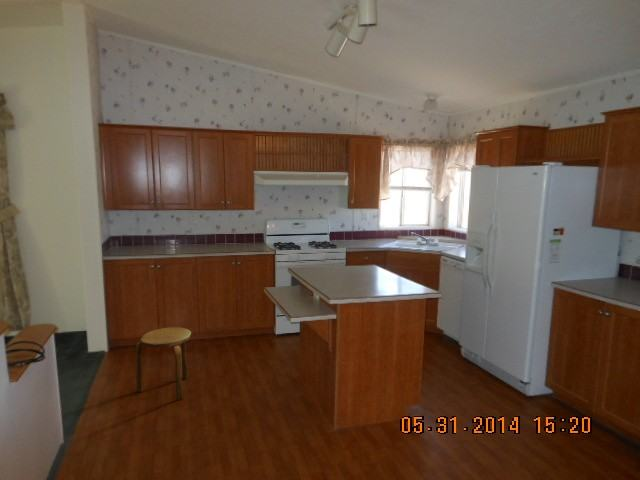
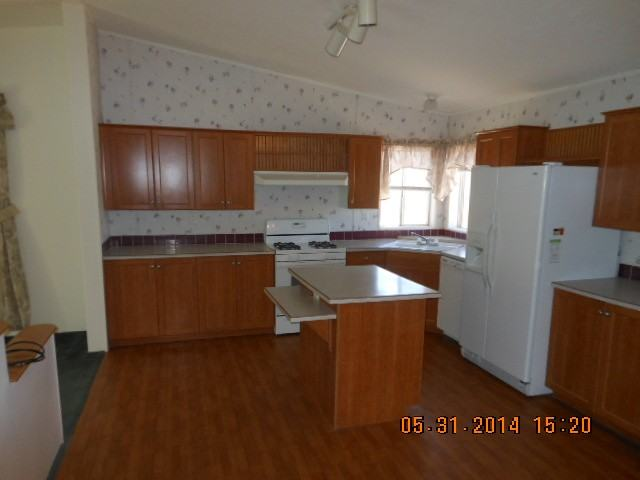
- stool (175, 363)
